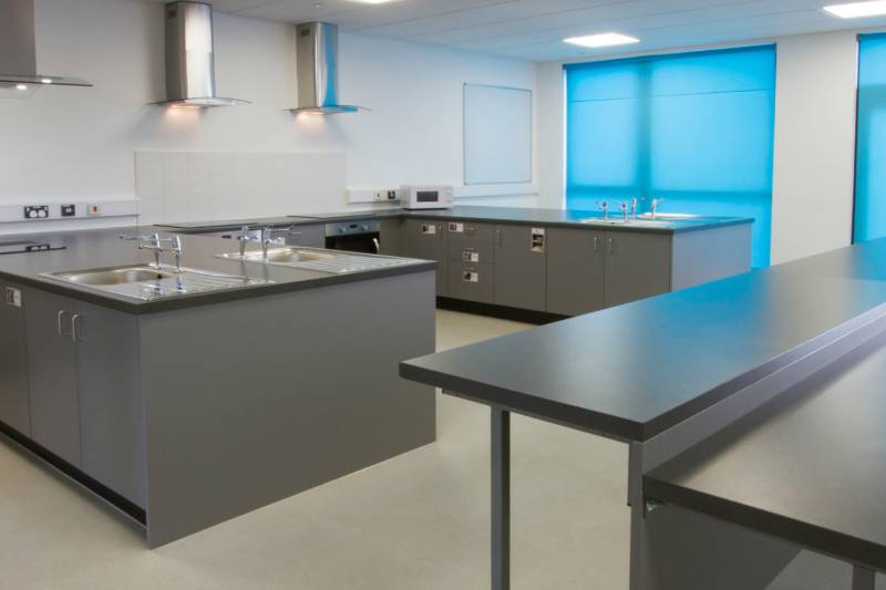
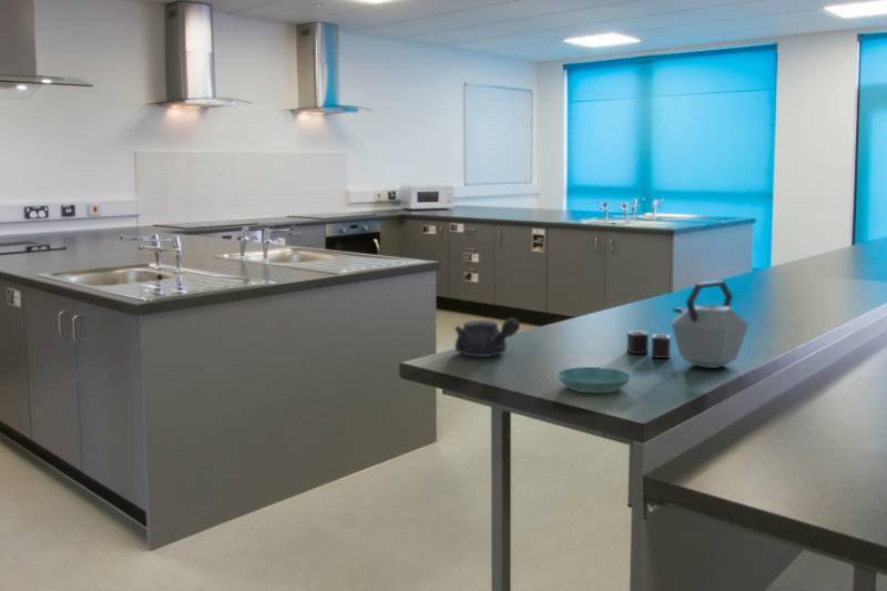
+ saucer (593, 380)
+ teapot (487, 335)
+ kettle (680, 319)
